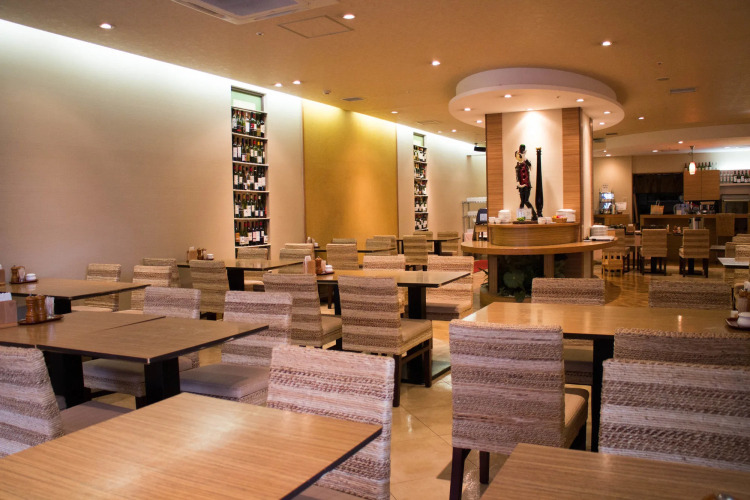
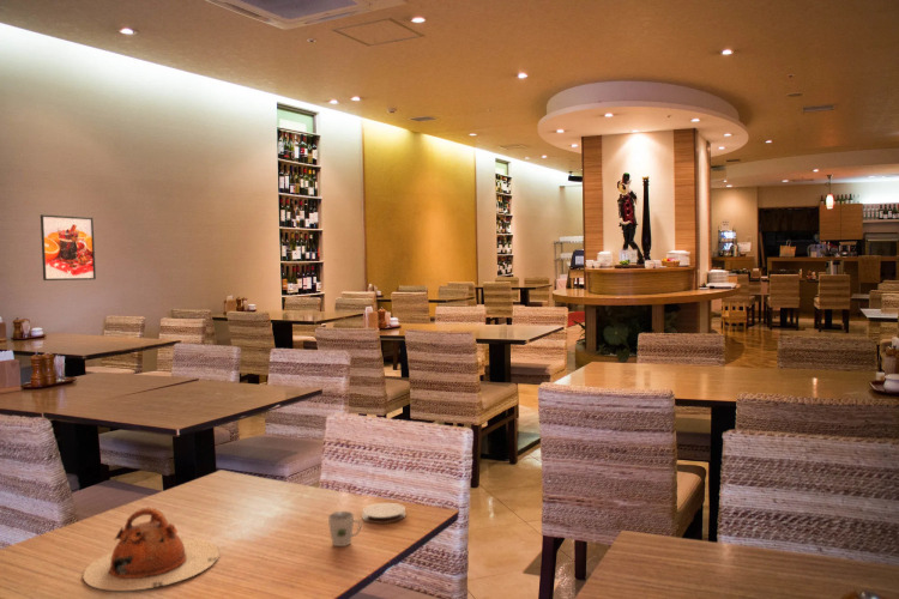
+ coaster (384, 512)
+ cup (344, 519)
+ teapot (152, 534)
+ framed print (68, 248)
